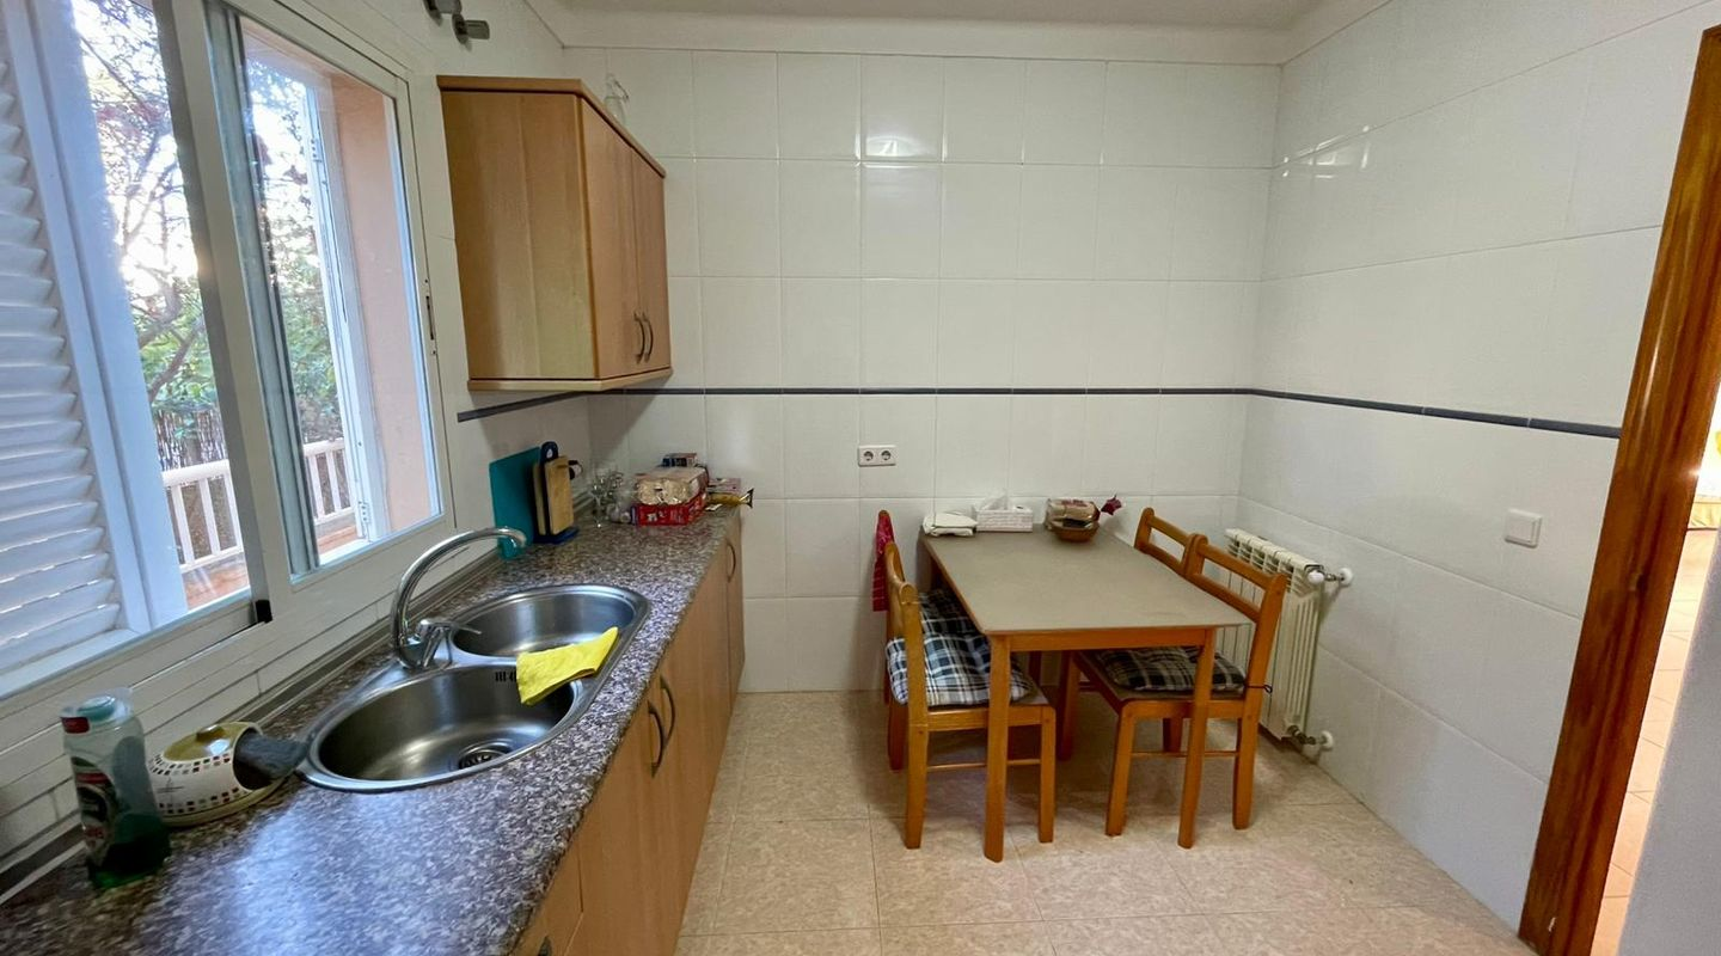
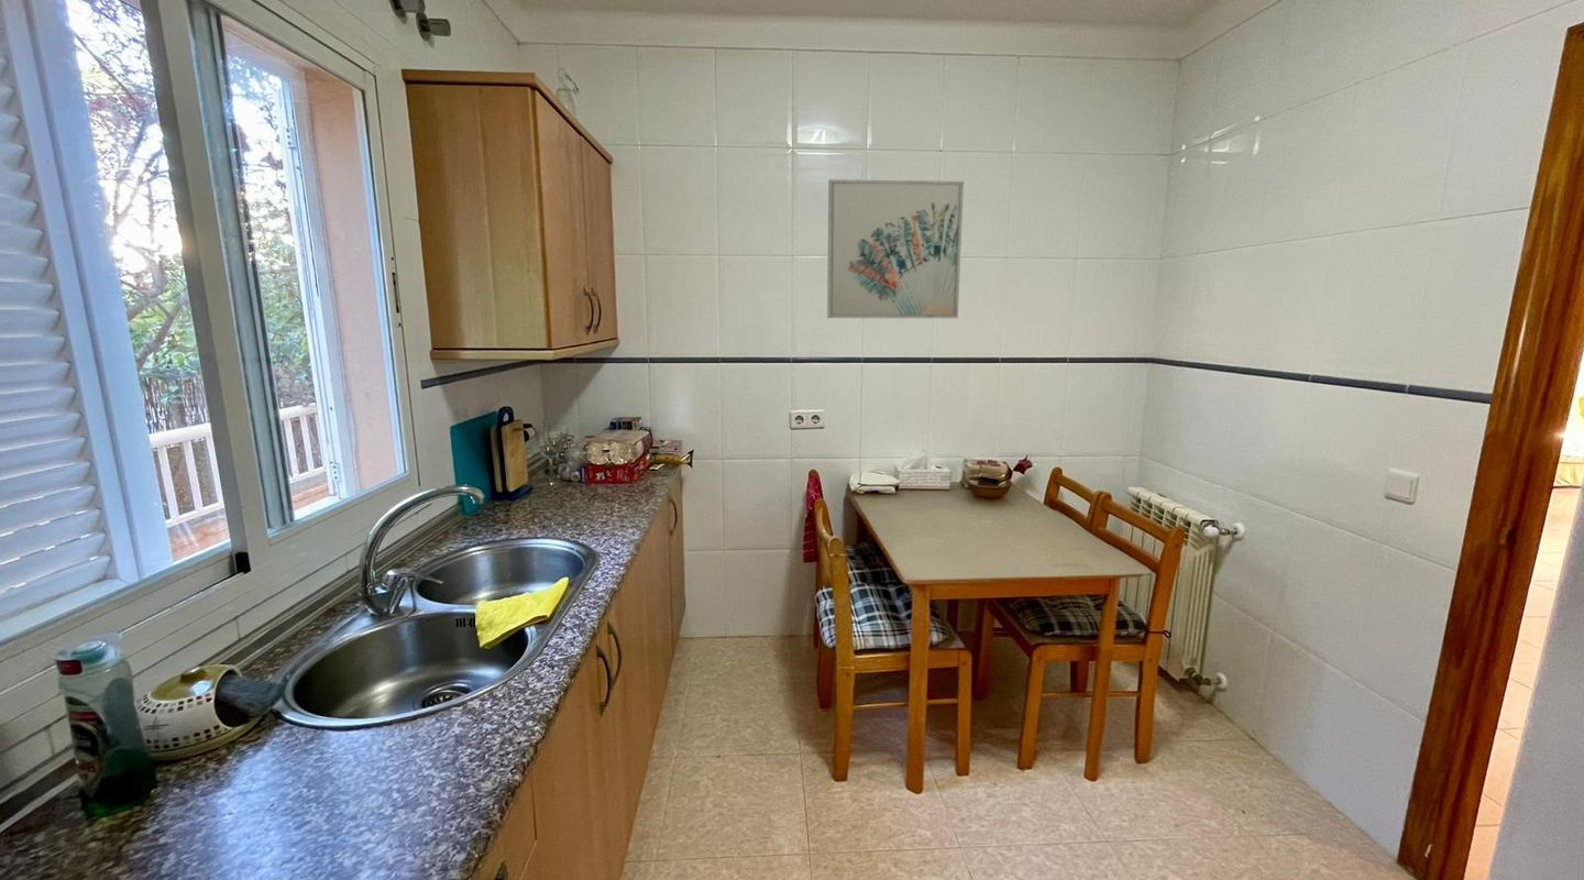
+ wall art (893, 251)
